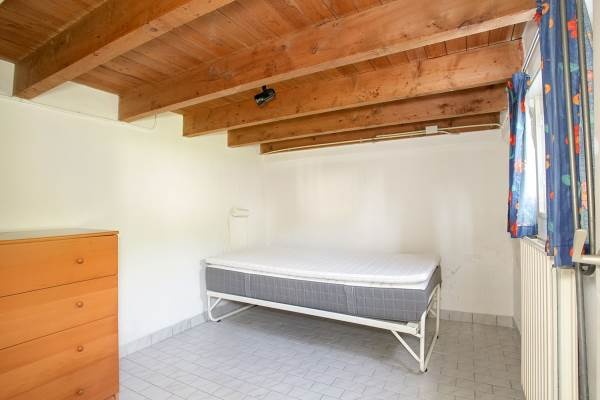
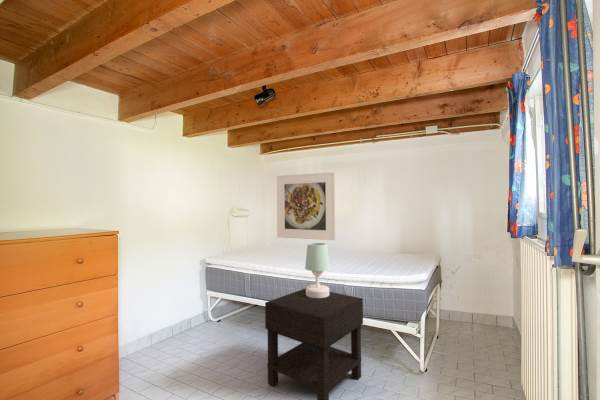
+ table lamp (317, 268)
+ nightstand (315, 340)
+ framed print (304, 206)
